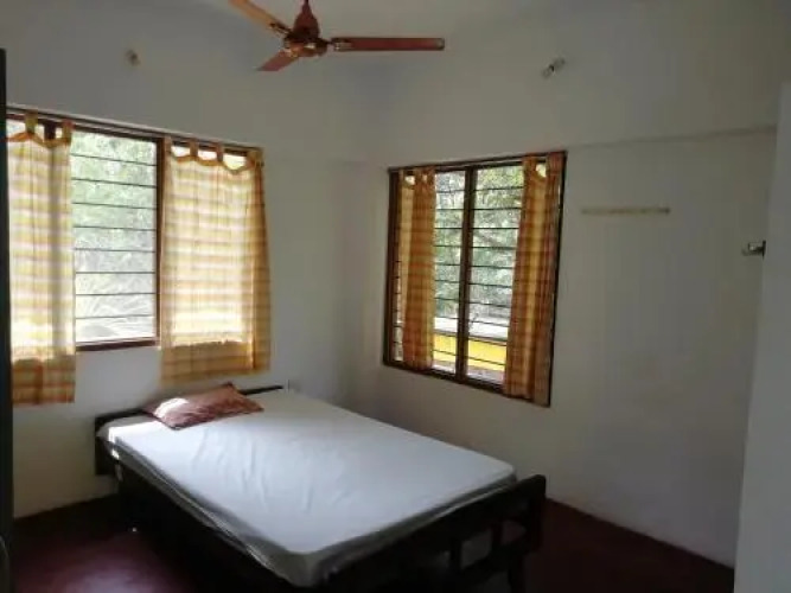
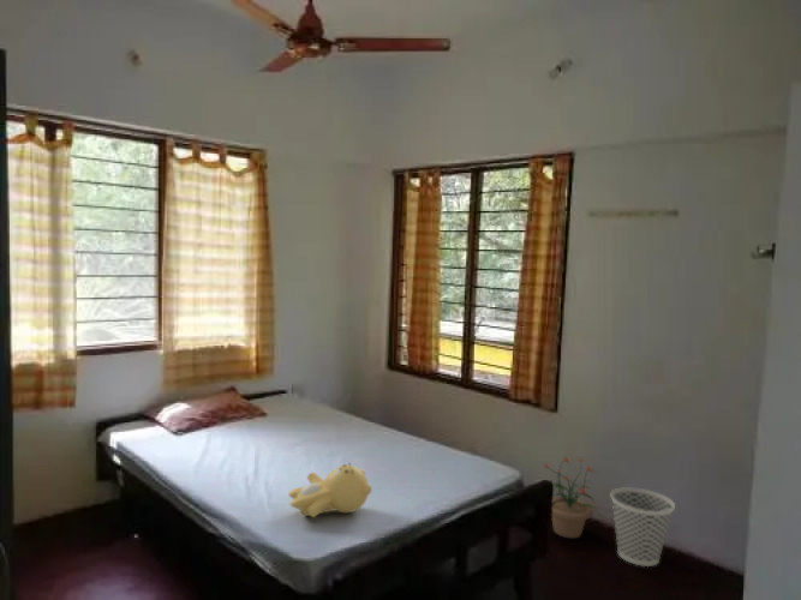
+ potted plant (569, 494)
+ wastebasket (640, 527)
+ teddy bear (329, 487)
